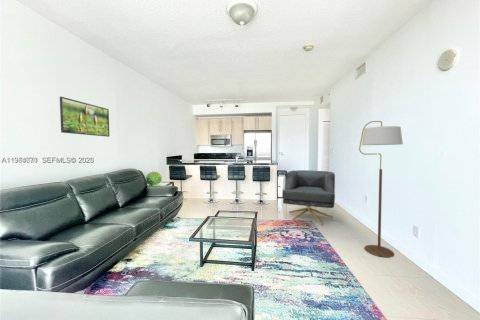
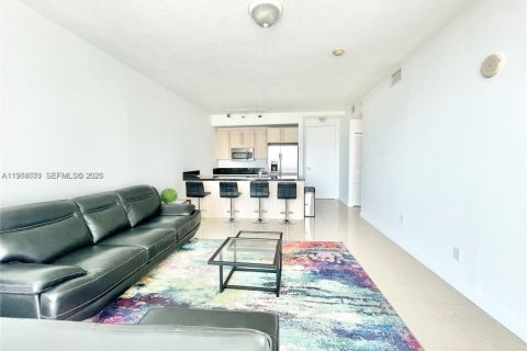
- floor lamp (379, 187)
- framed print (87, 119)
- armchair (309, 194)
